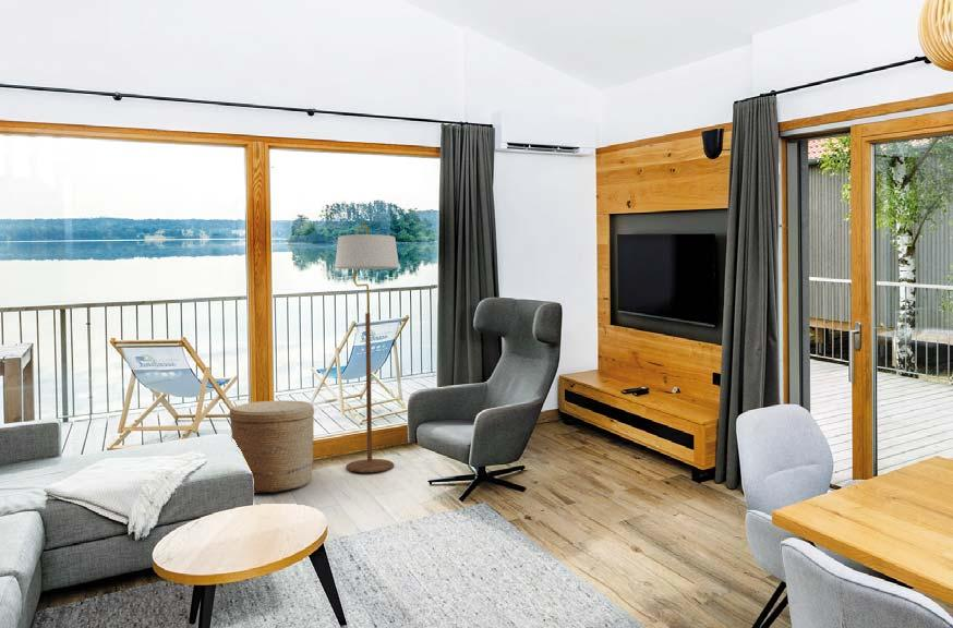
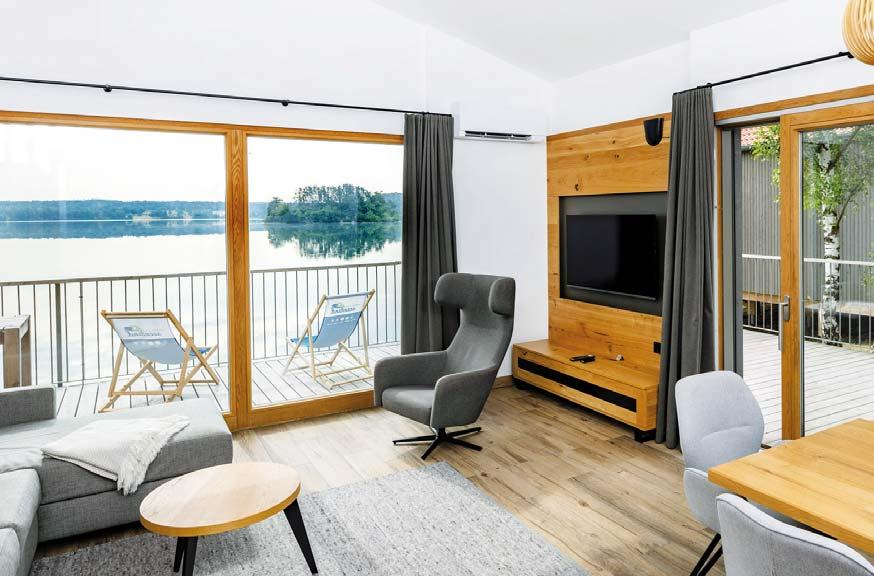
- floor lamp (366, 345)
- basket (273, 444)
